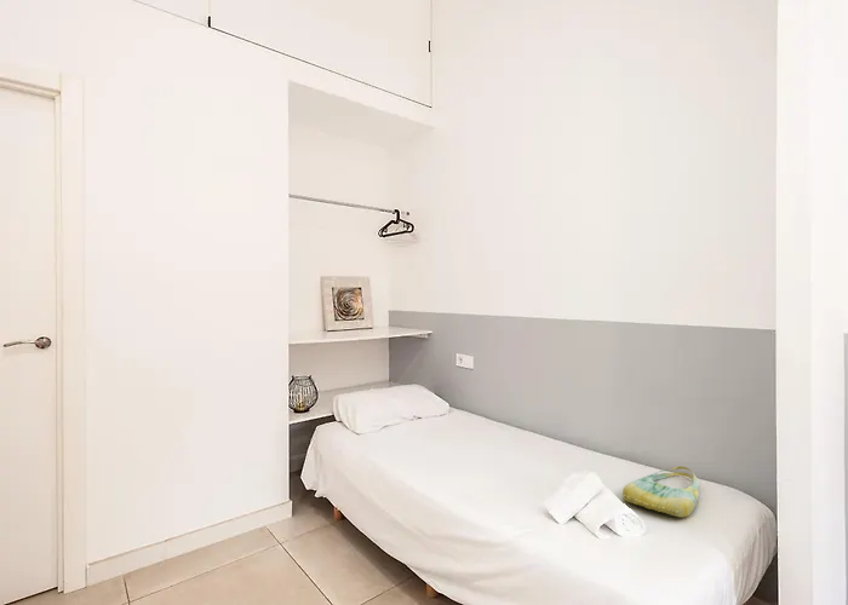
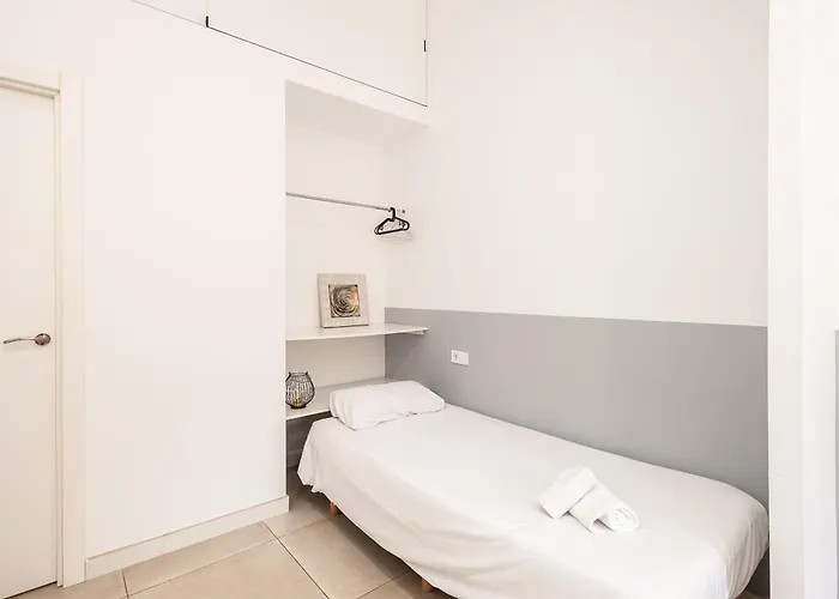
- tote bag (667, 486)
